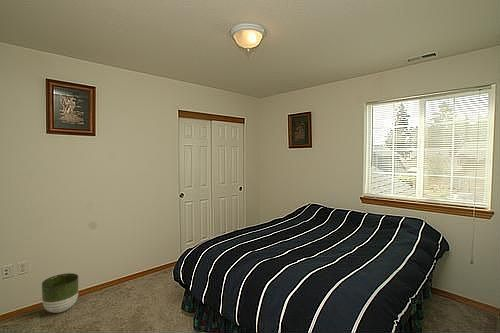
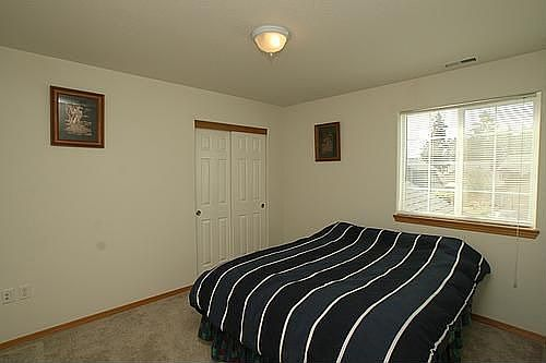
- planter (60, 294)
